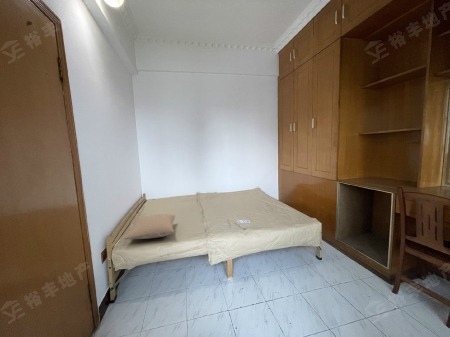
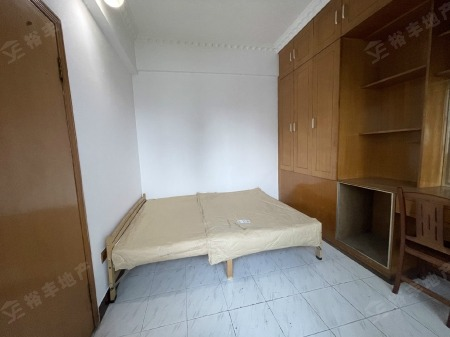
- pillow (152, 225)
